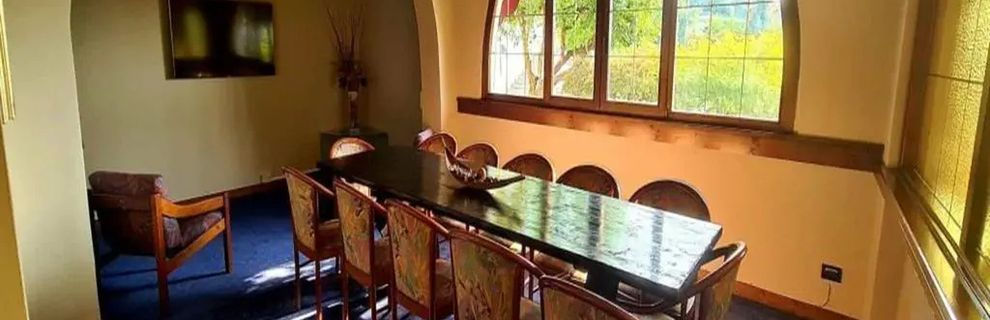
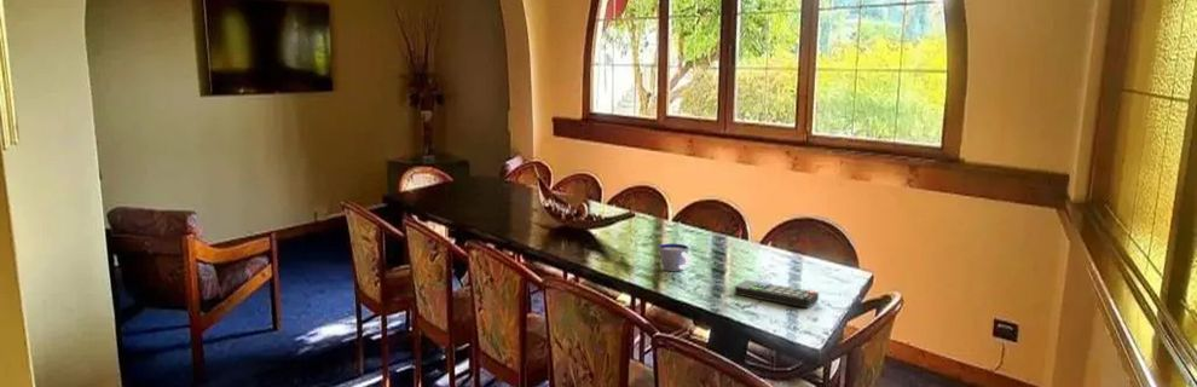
+ cup (676, 259)
+ remote control (775, 293)
